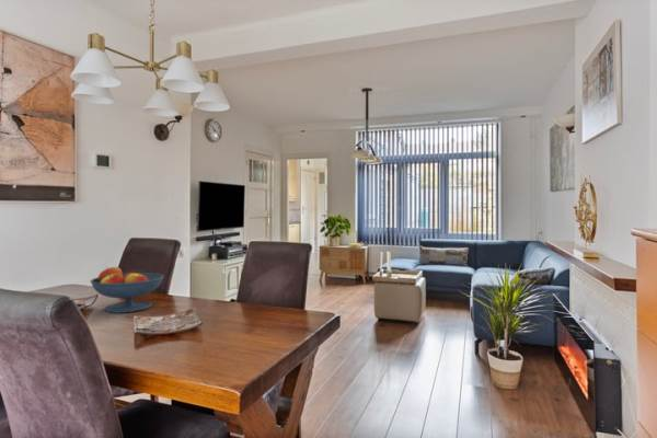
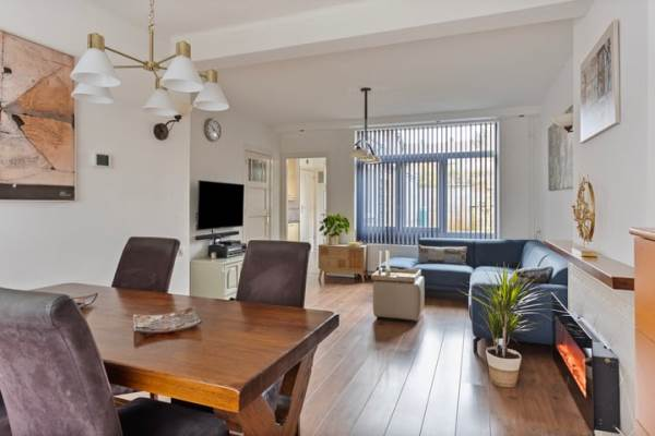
- fruit bowl (128, 287)
